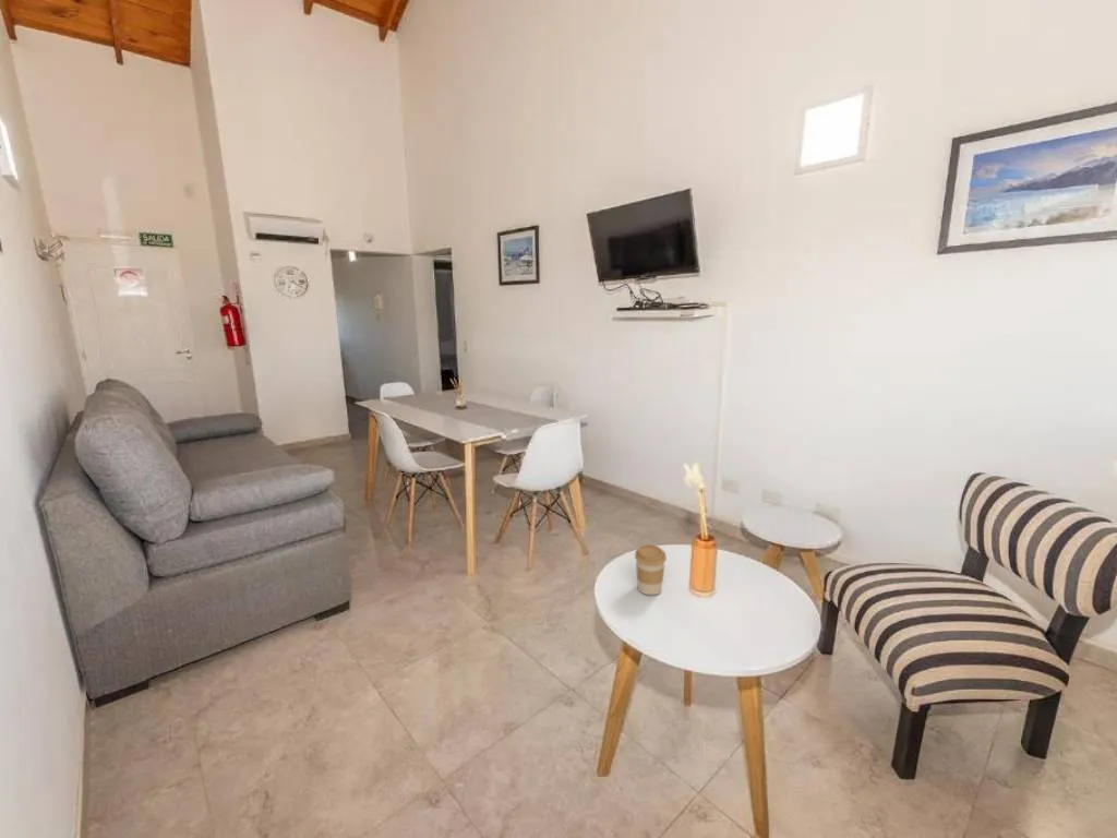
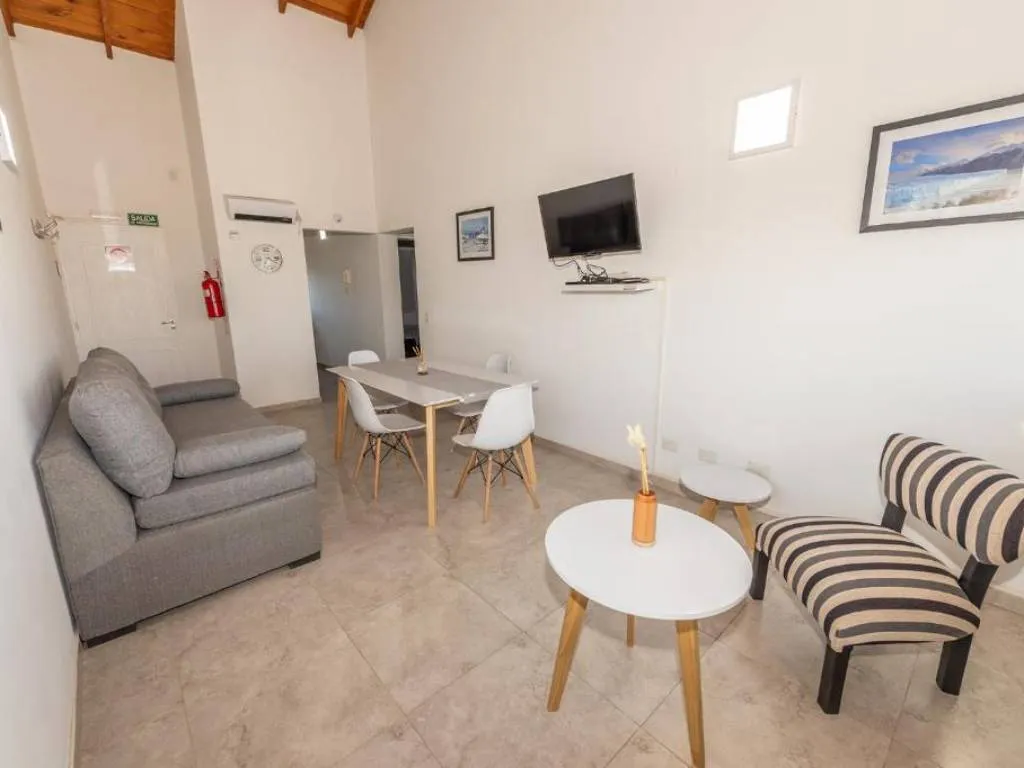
- coffee cup (650, 568)
